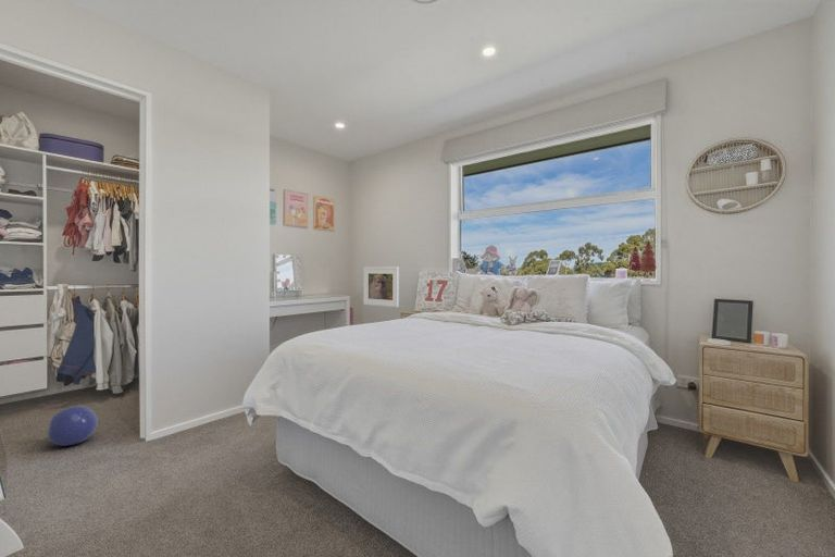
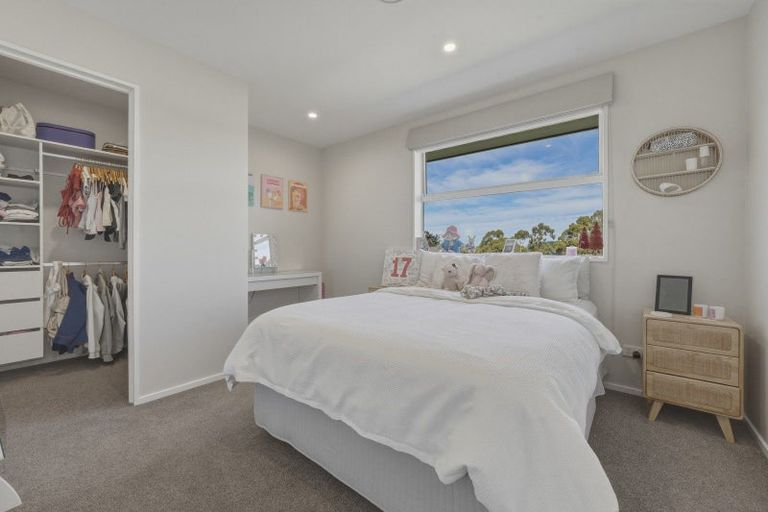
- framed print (381, 286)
- ball (73, 424)
